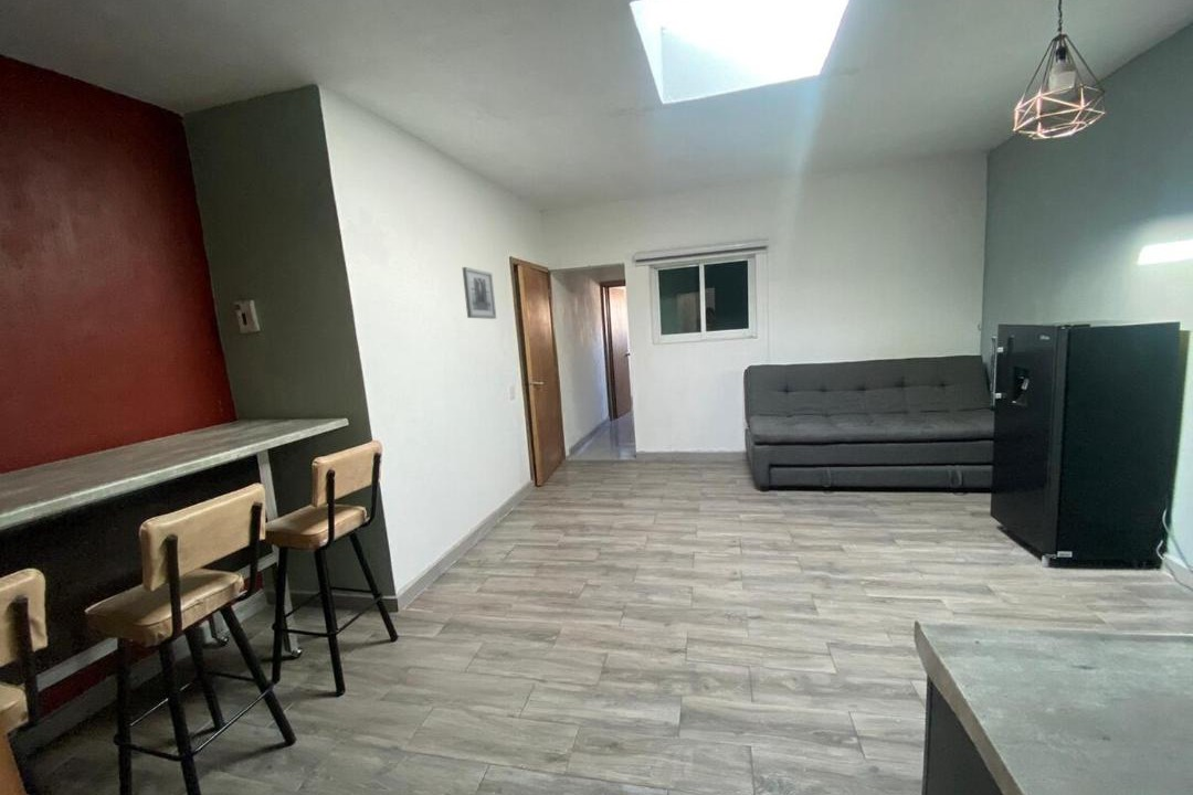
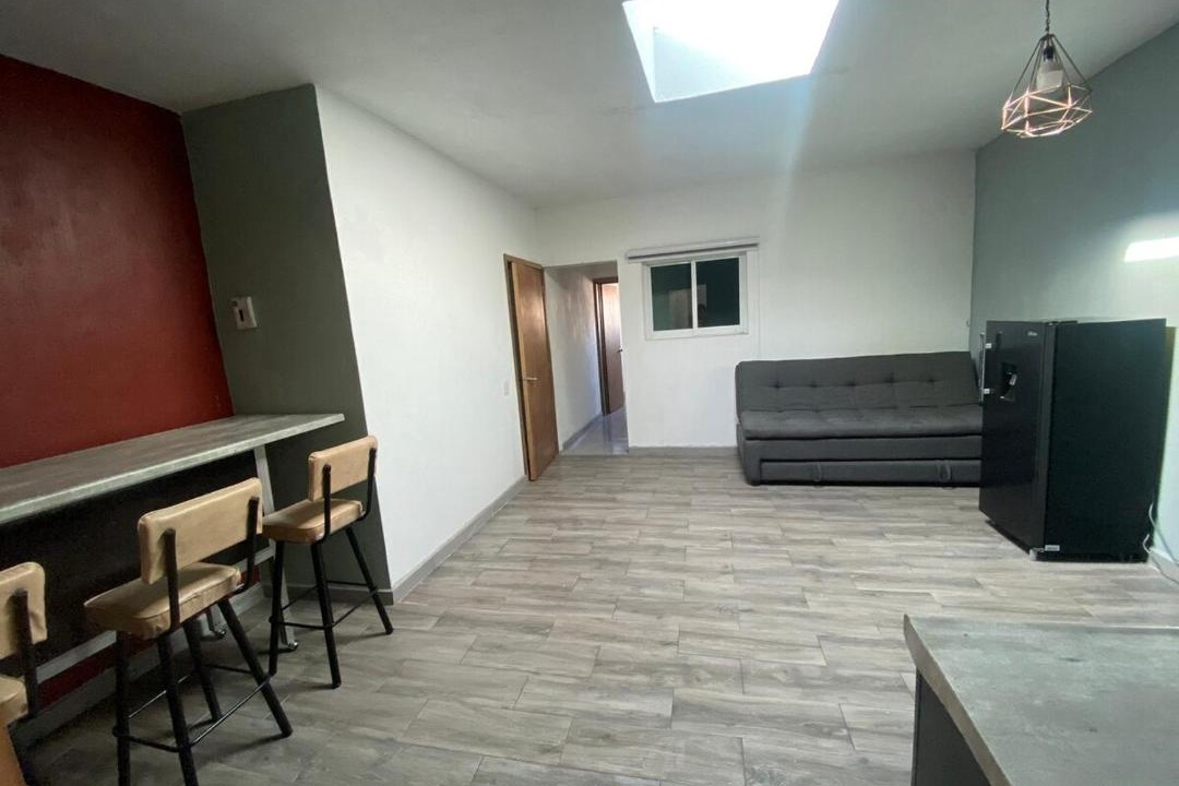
- wall art (479, 294)
